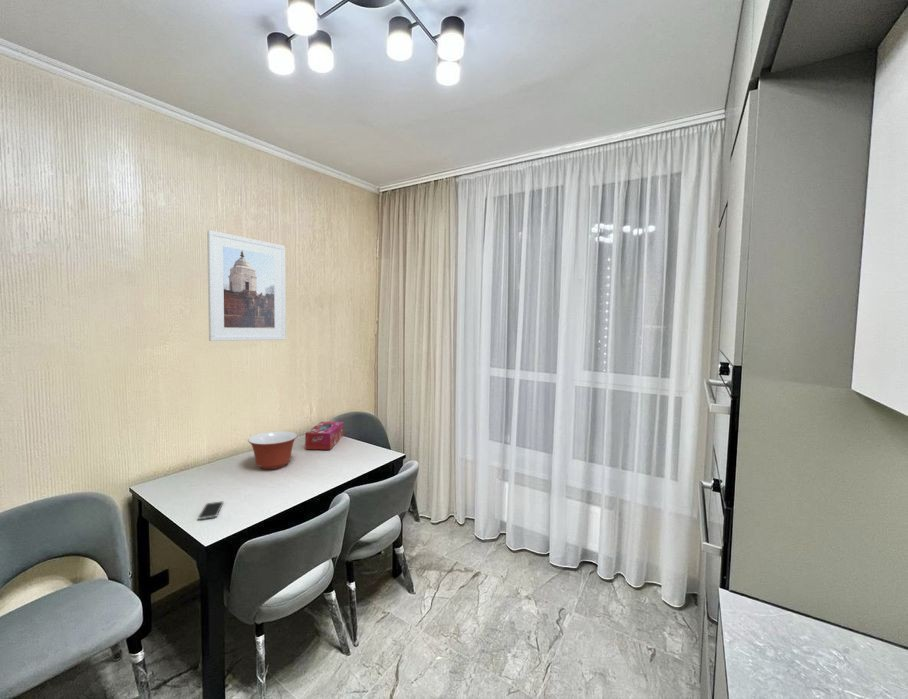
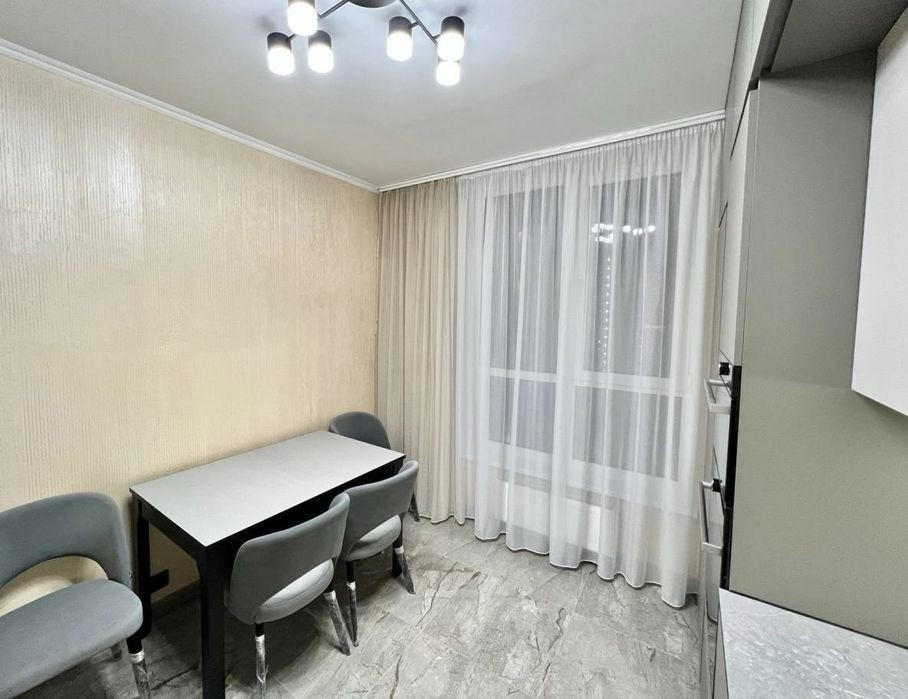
- mixing bowl (273, 451)
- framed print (249, 289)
- tissue box (325, 434)
- smartphone (211, 509)
